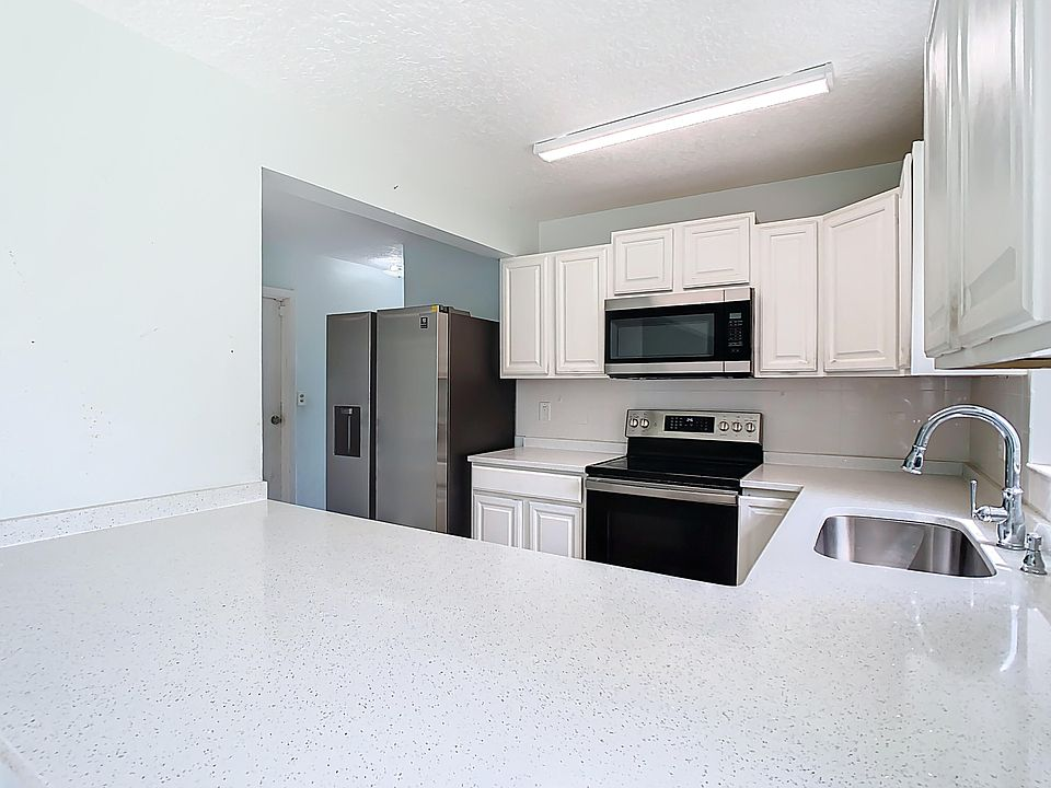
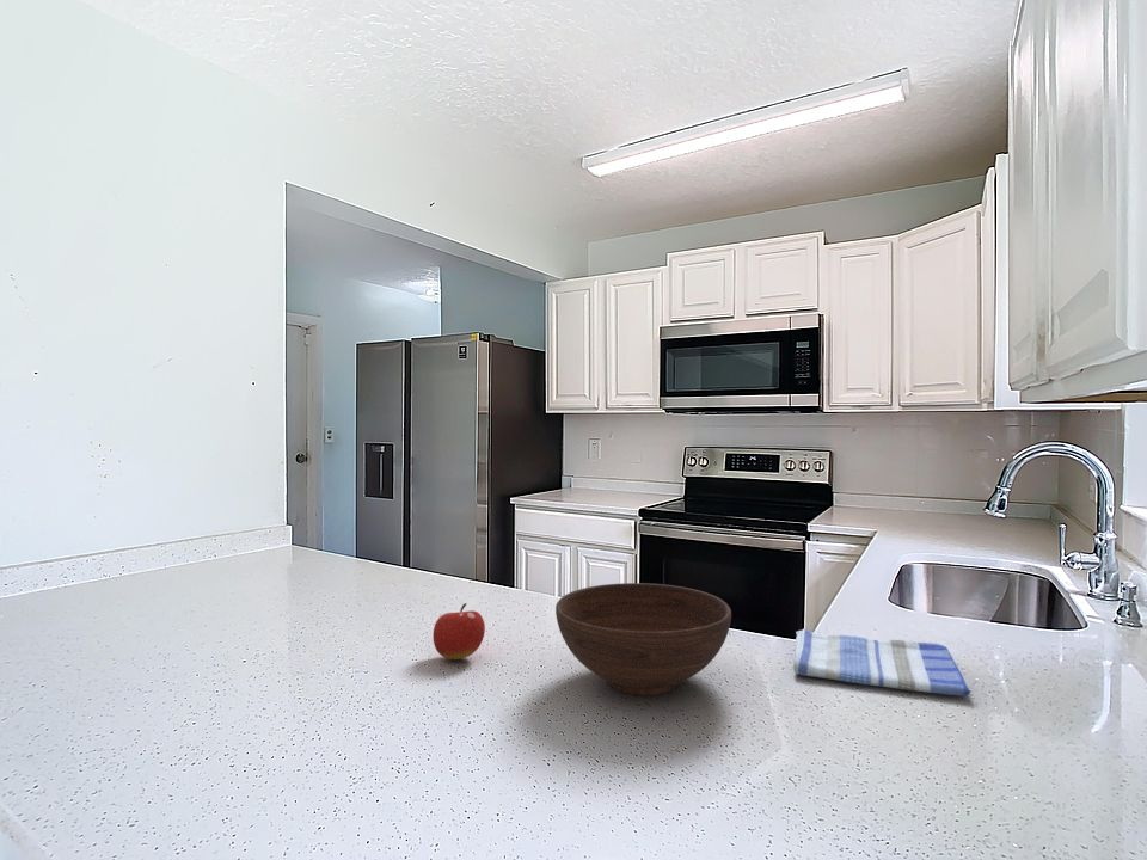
+ fruit (458, 632)
+ dish towel (872, 658)
+ bowl (642, 644)
